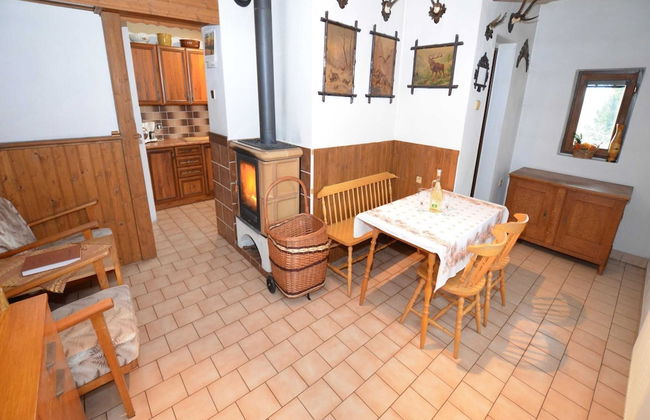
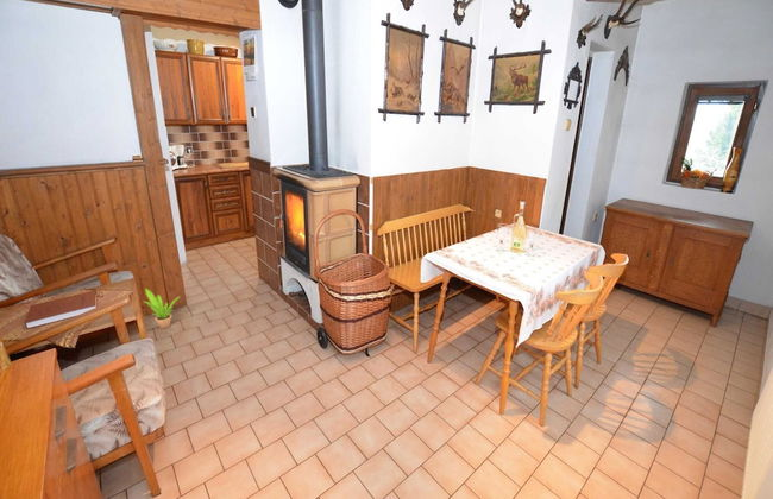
+ potted plant (163, 309)
